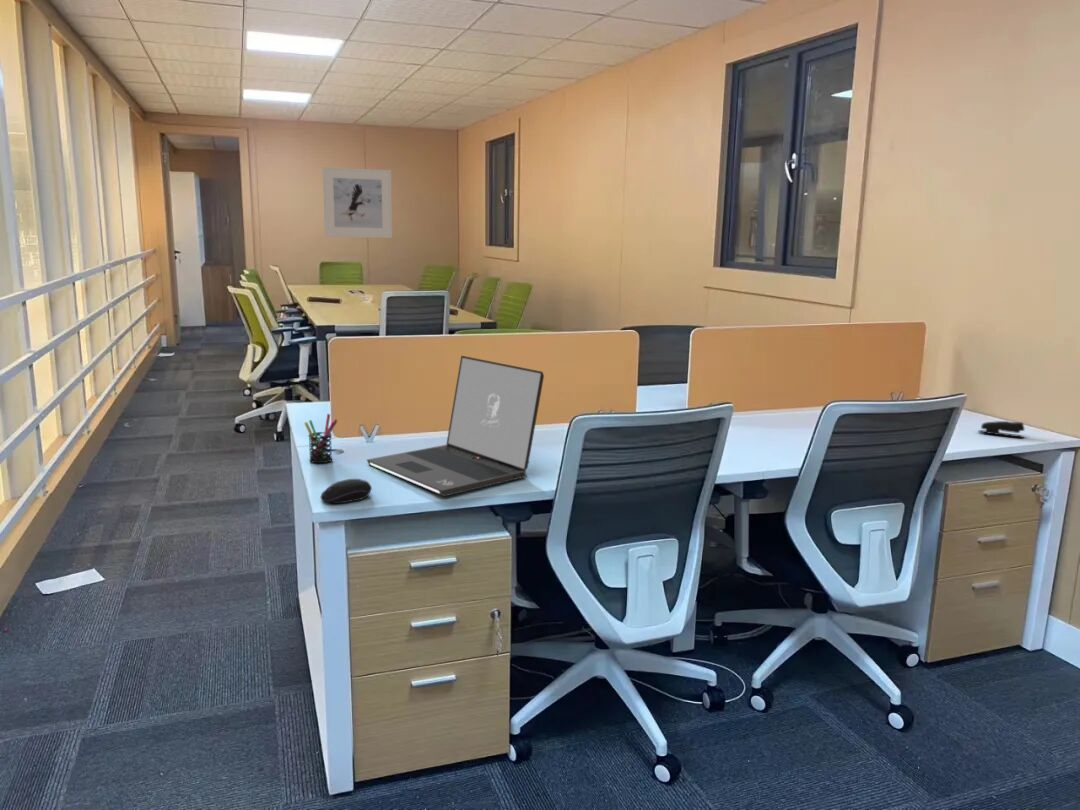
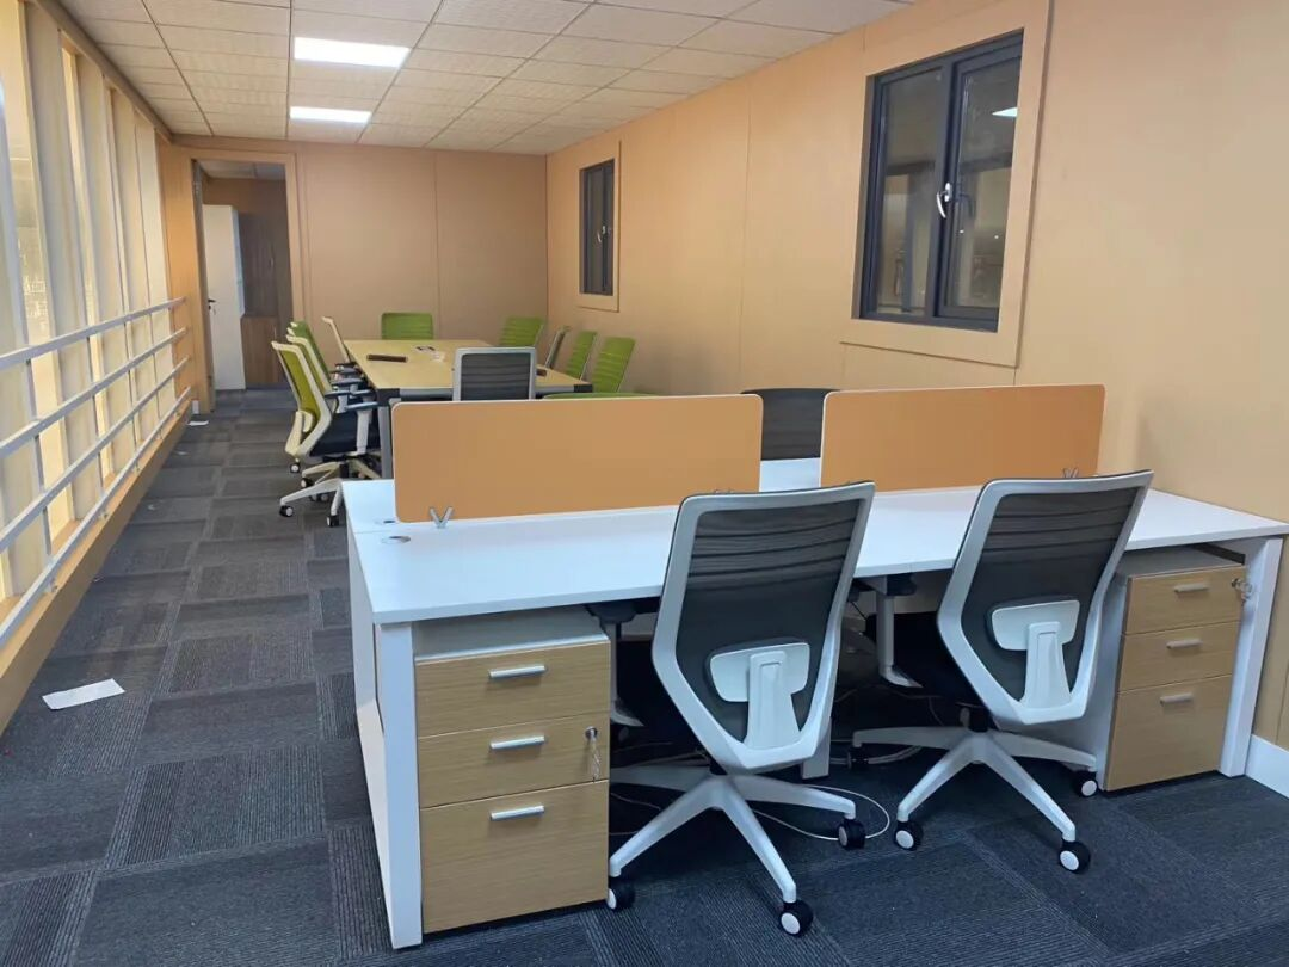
- computer mouse (346, 489)
- pen holder (319, 437)
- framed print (358, 203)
- laptop (453, 419)
- stapler (1001, 427)
